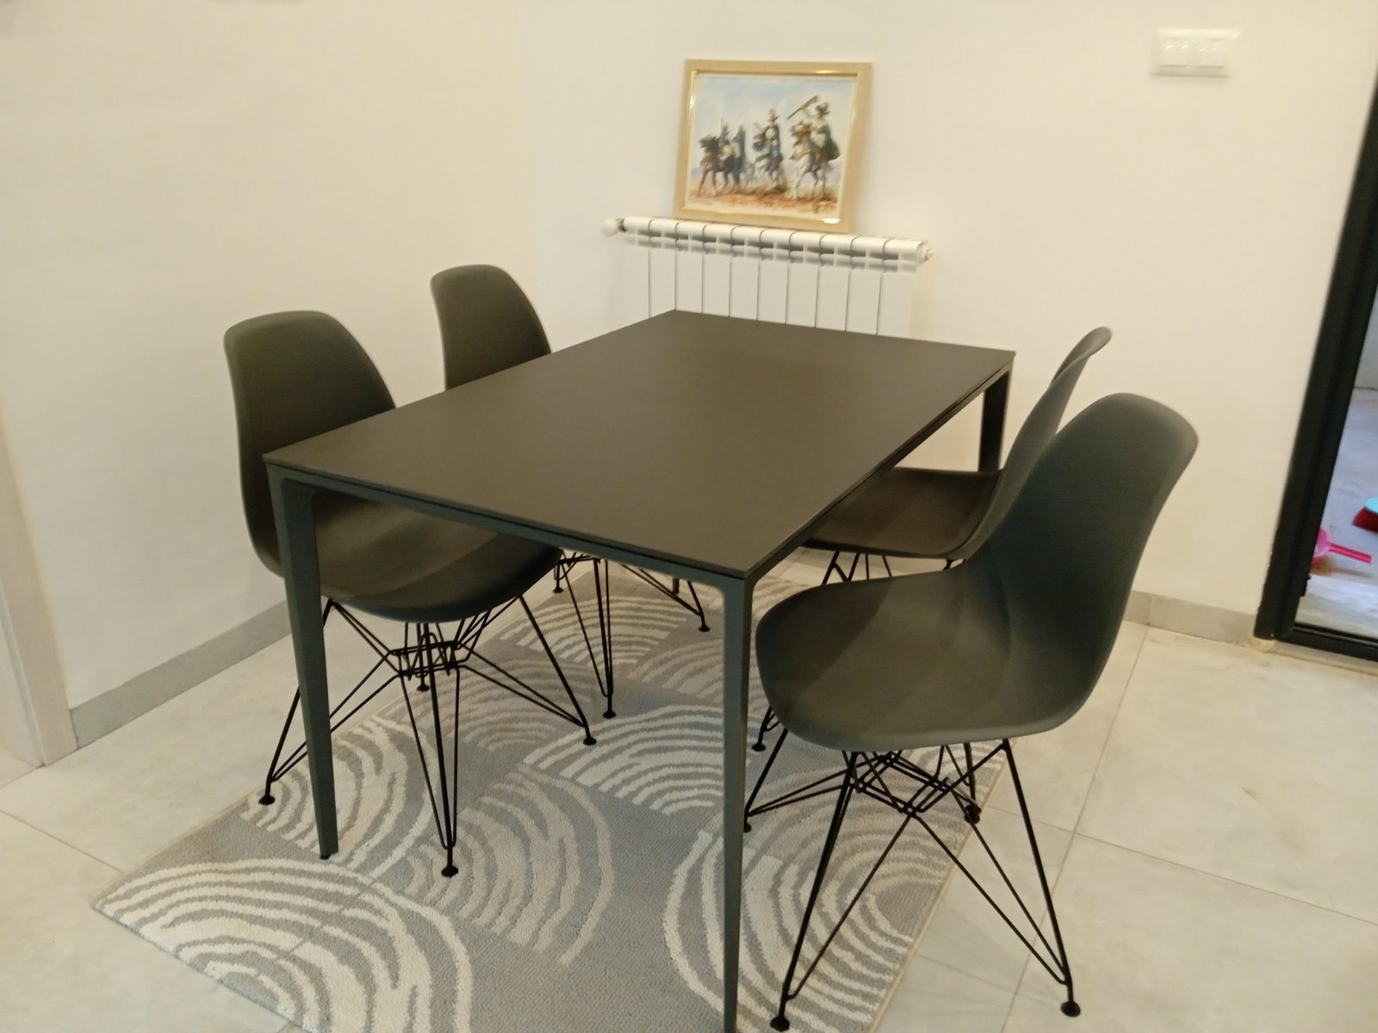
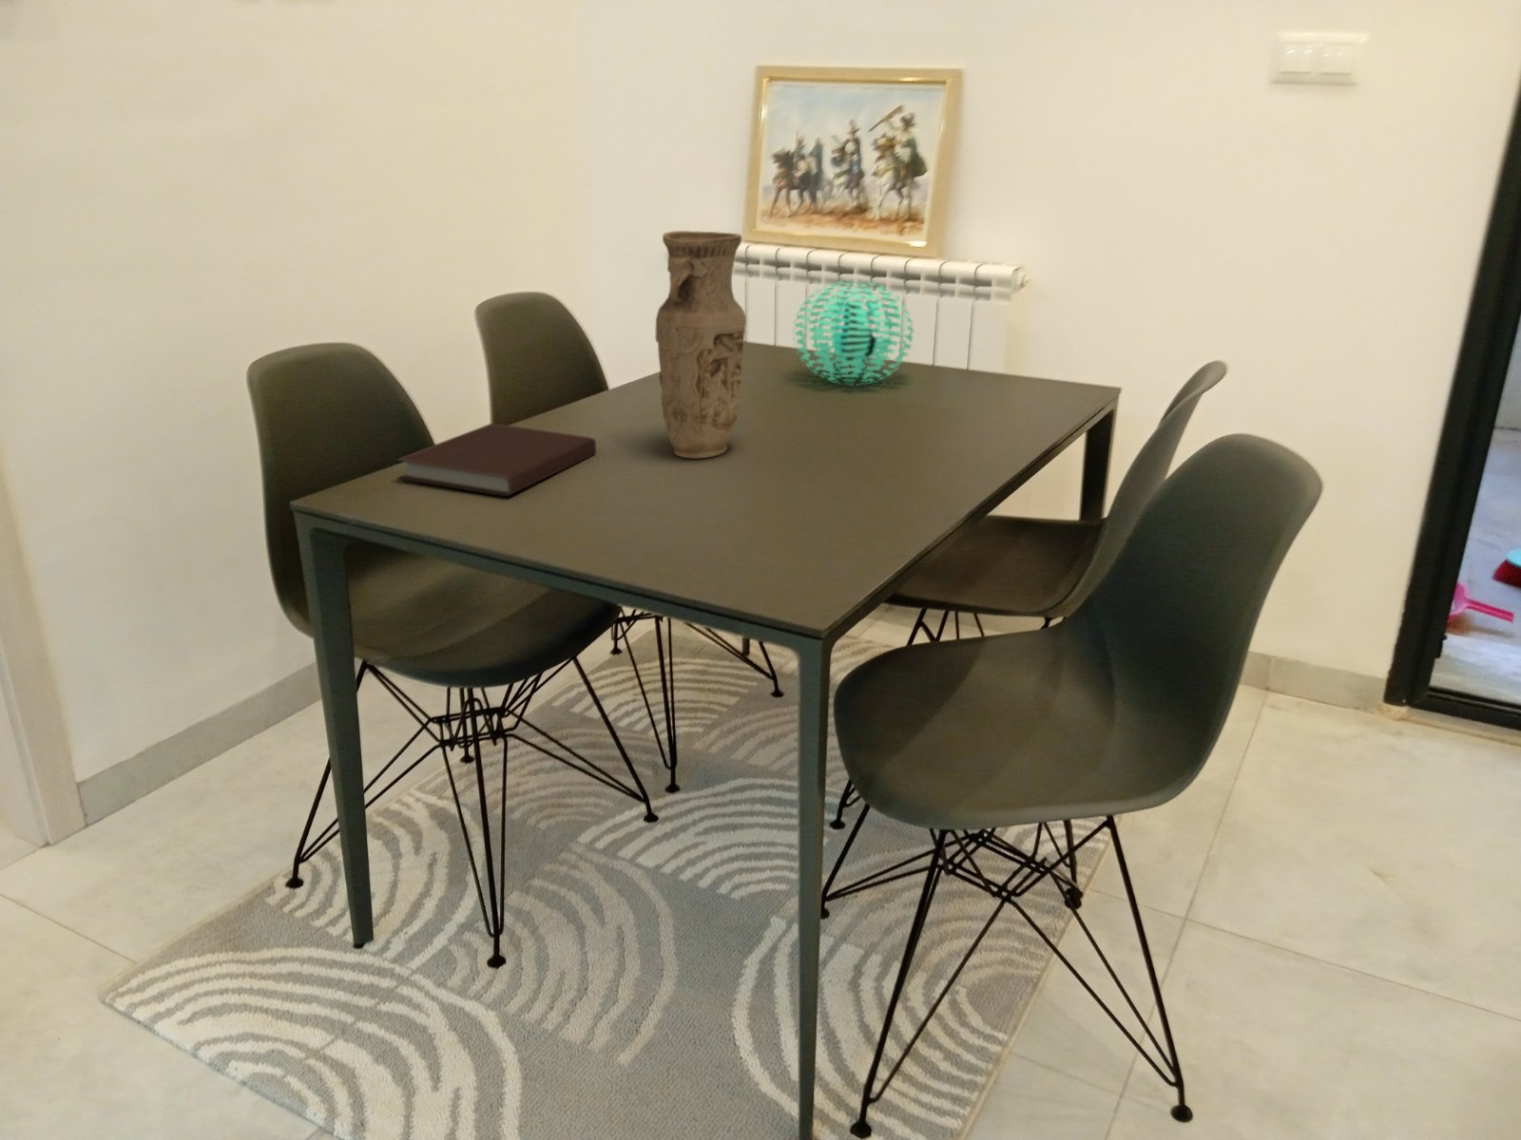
+ decorative ball (854, 332)
+ notebook (499, 457)
+ vase (701, 345)
